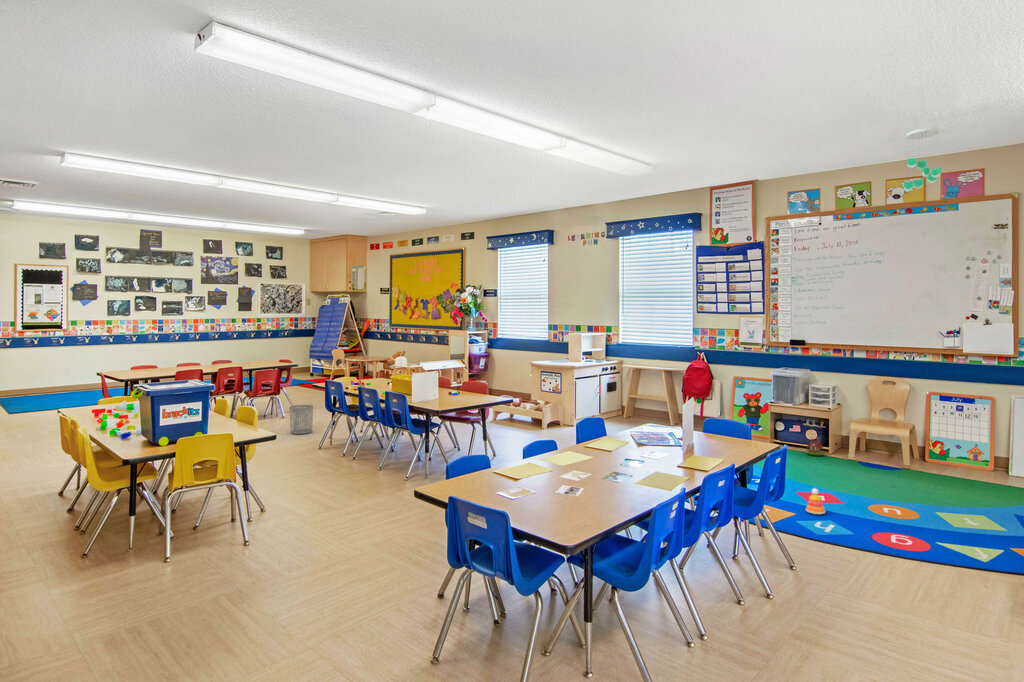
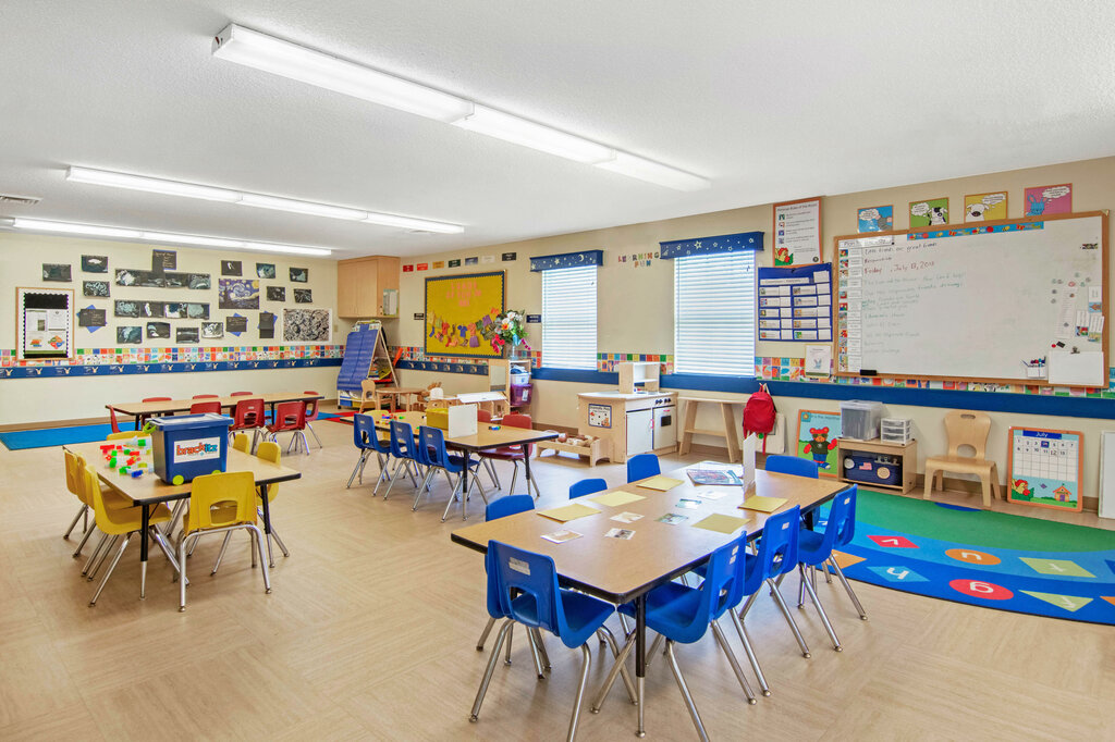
- stacking toy (815, 500)
- ceiling mobile (922, 161)
- waste bin (301, 418)
- toy house (815, 445)
